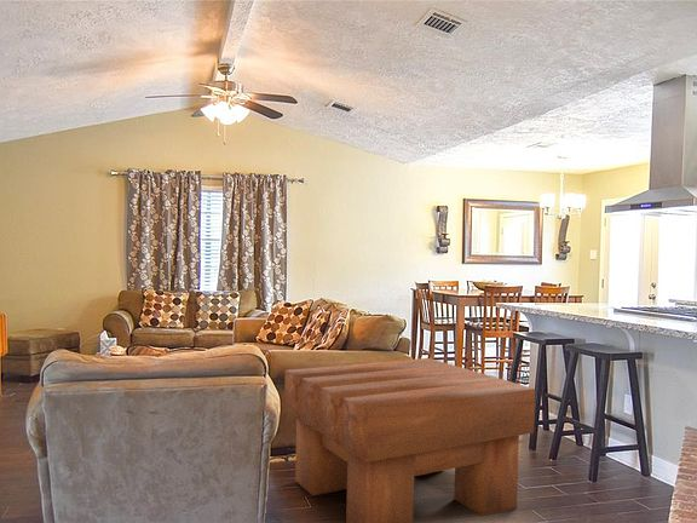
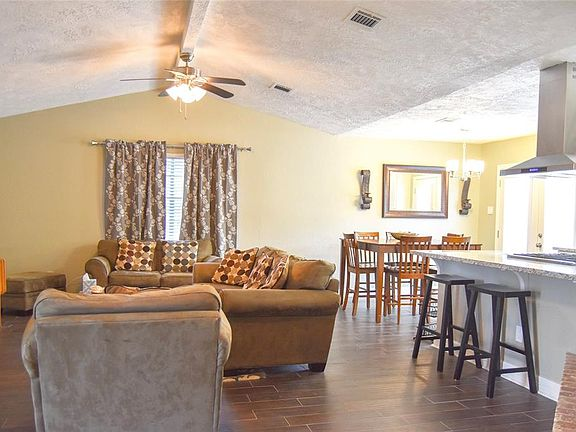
- coffee table (402, 436)
